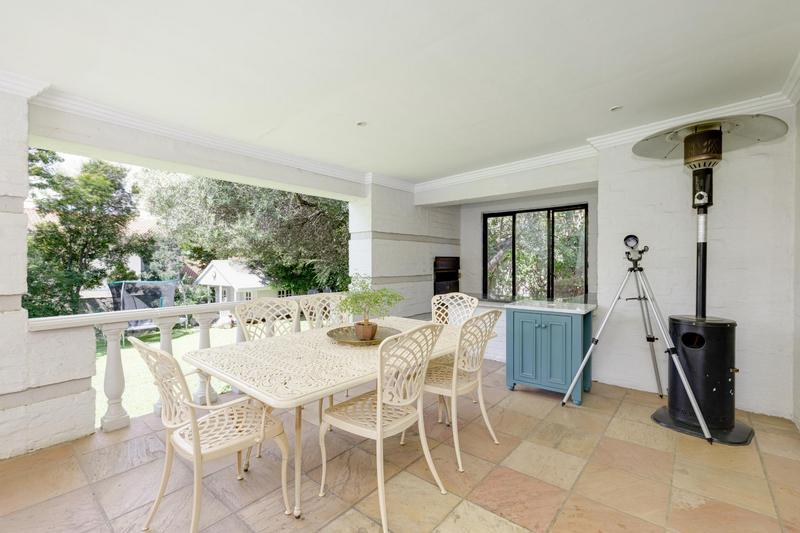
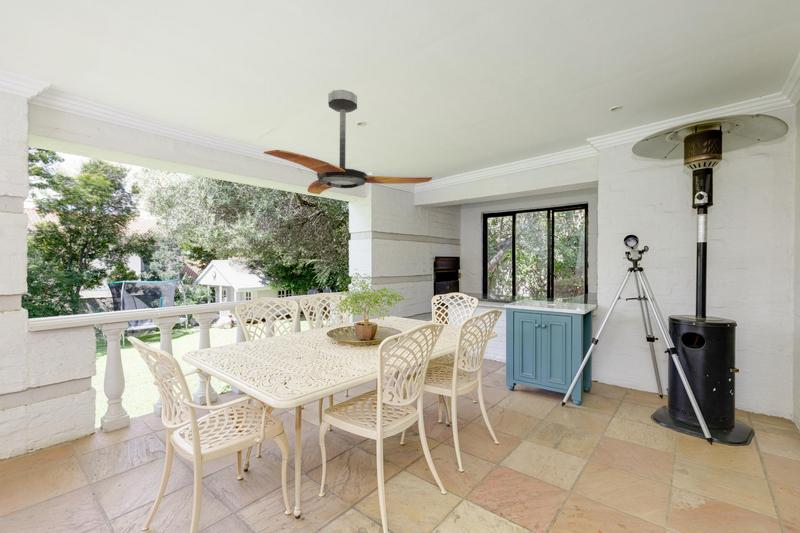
+ ceiling fan (345, 141)
